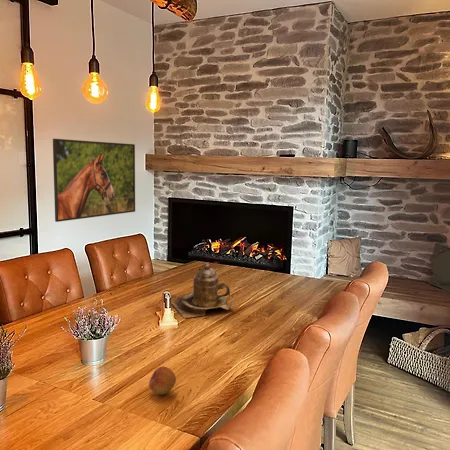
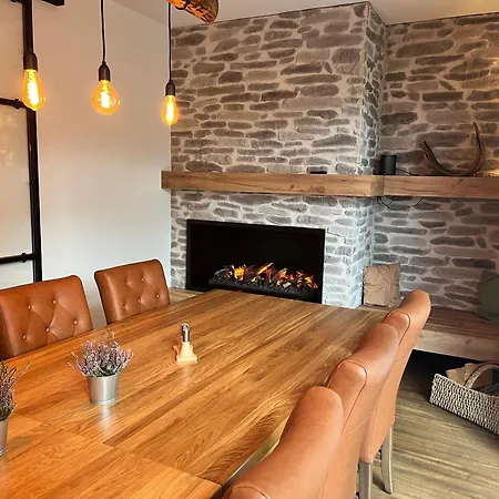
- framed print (98, 179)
- teapot (200, 284)
- fruit (162, 380)
